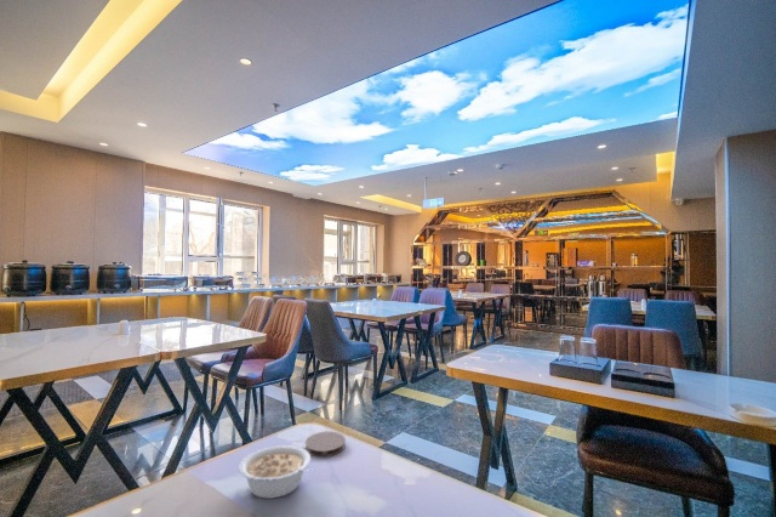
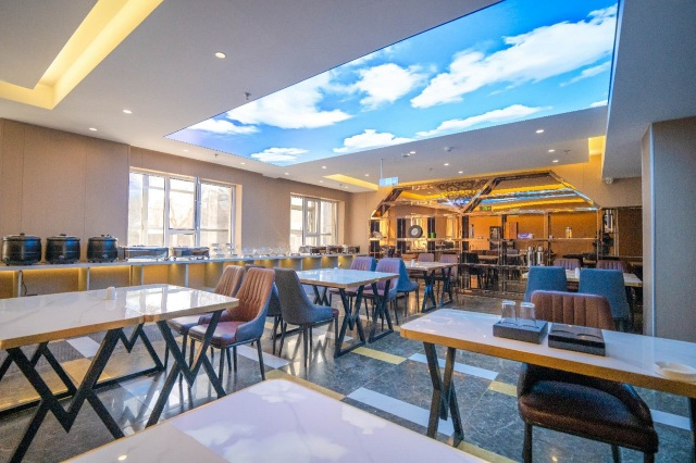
- legume (278, 470)
- coaster (325, 443)
